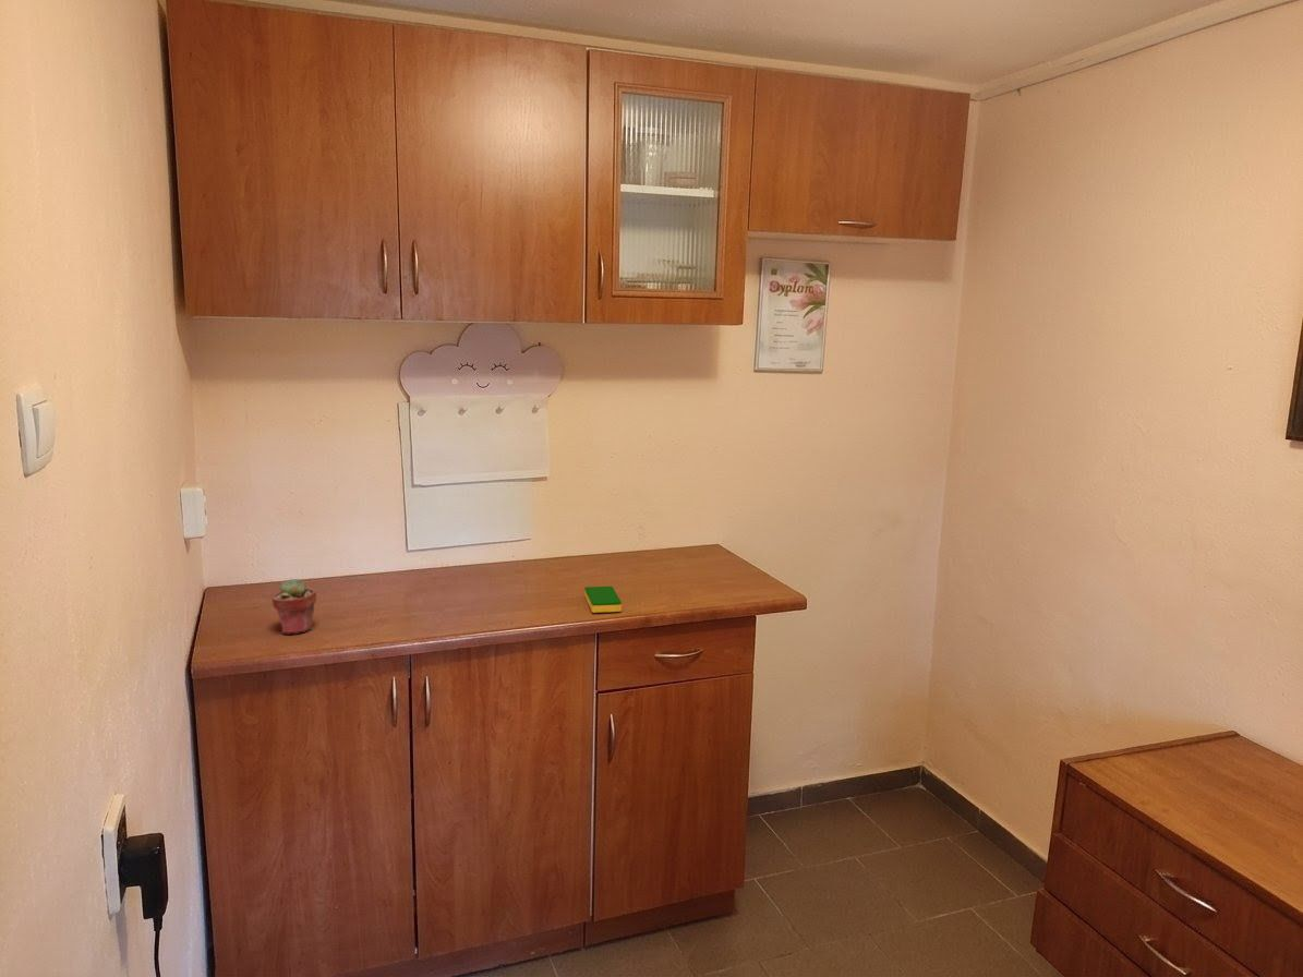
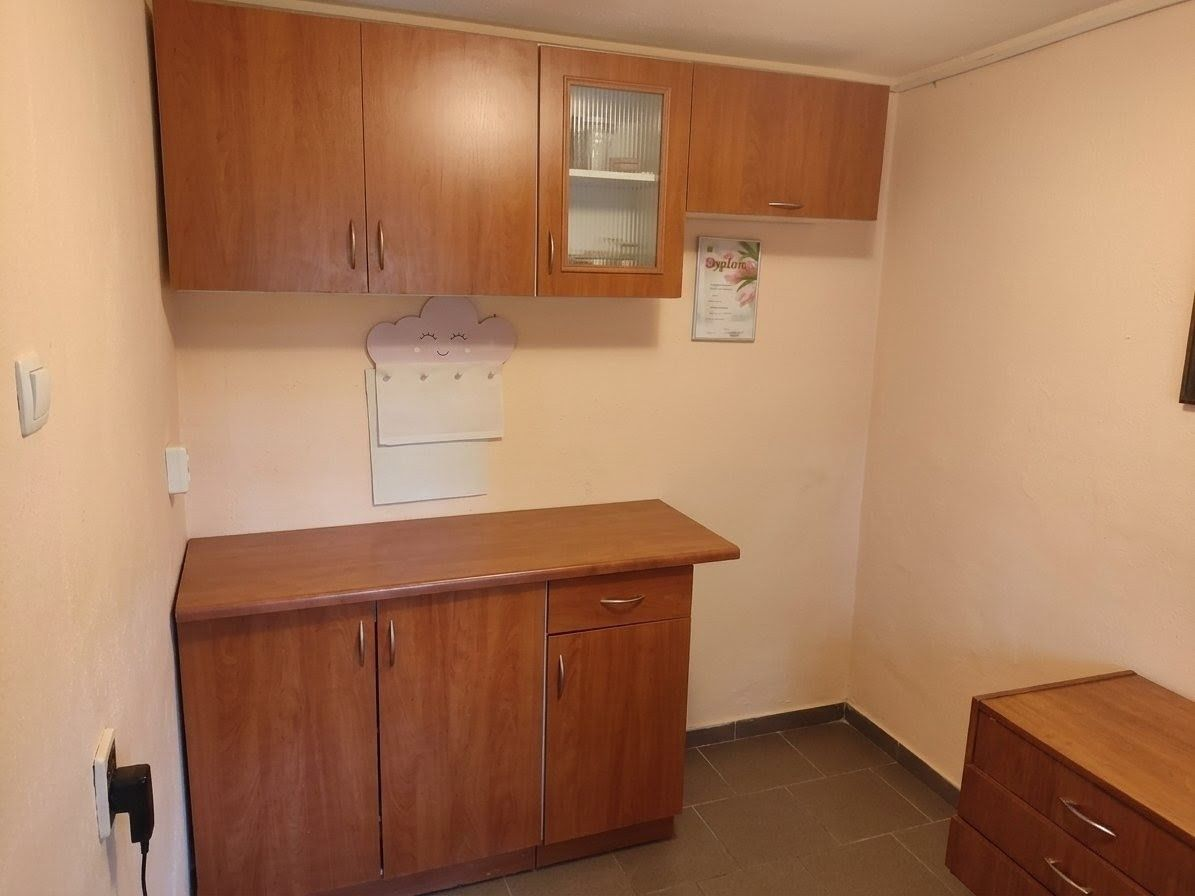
- dish sponge (602, 599)
- potted succulent (294, 604)
